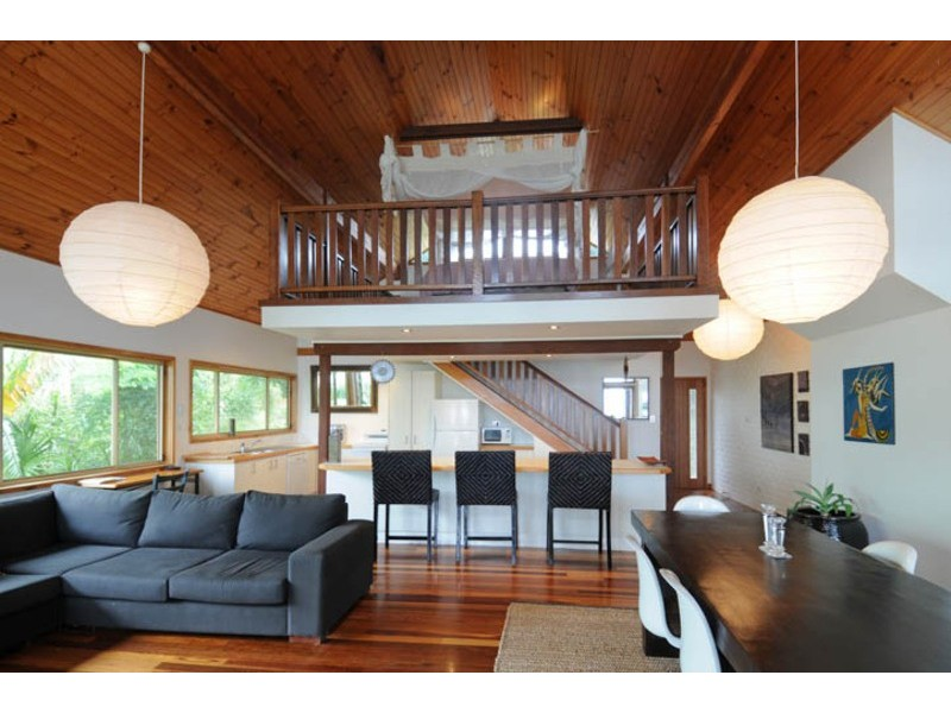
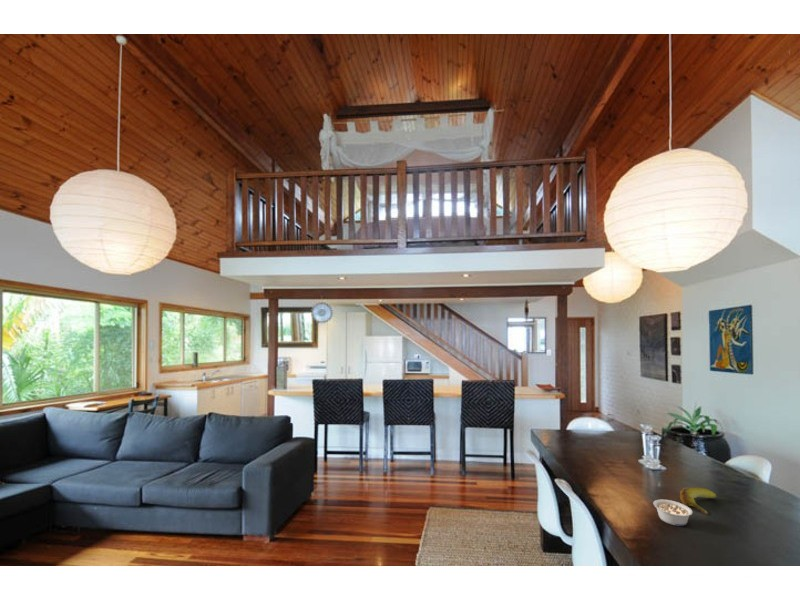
+ banana (704, 496)
+ legume (673, 513)
